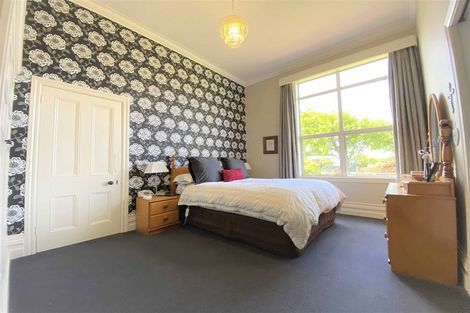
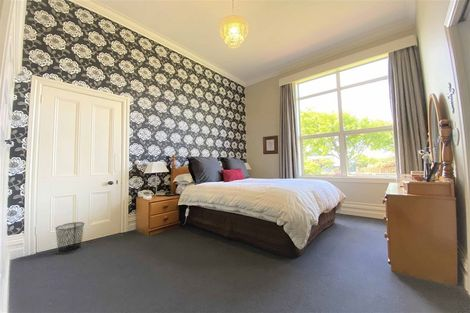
+ waste bin (70, 237)
